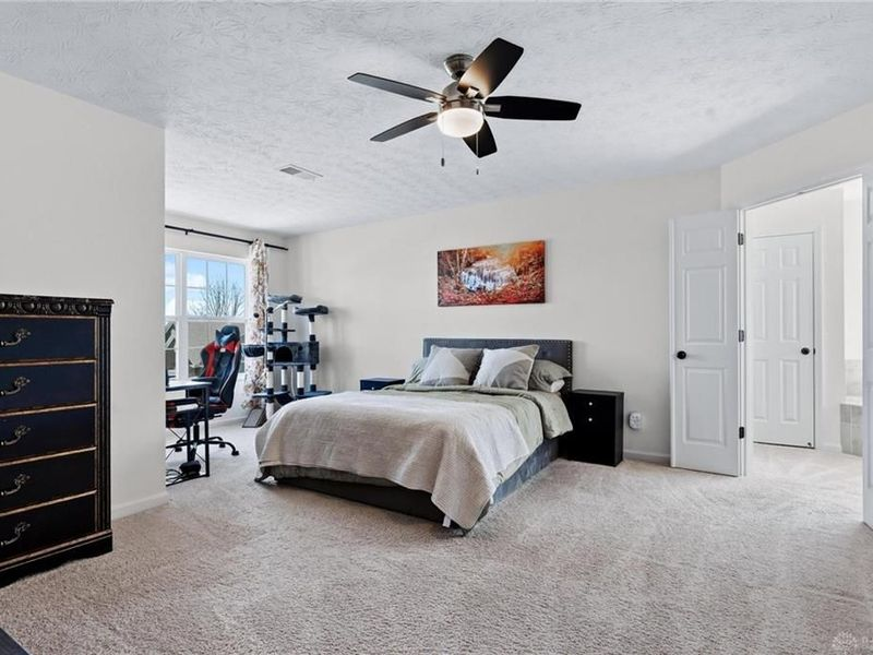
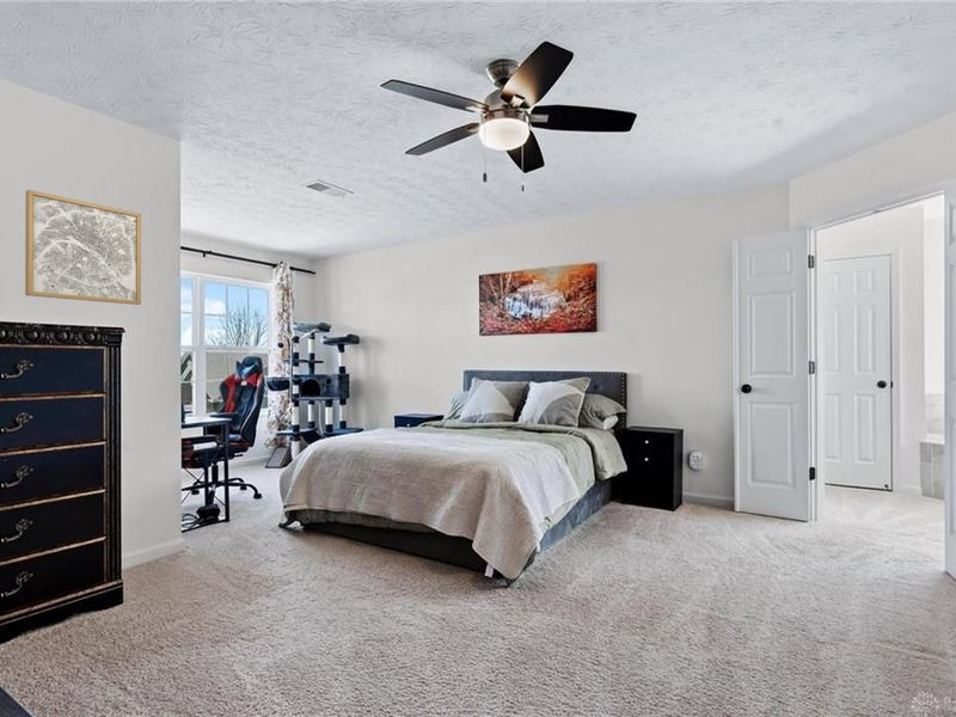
+ wall art (87, 251)
